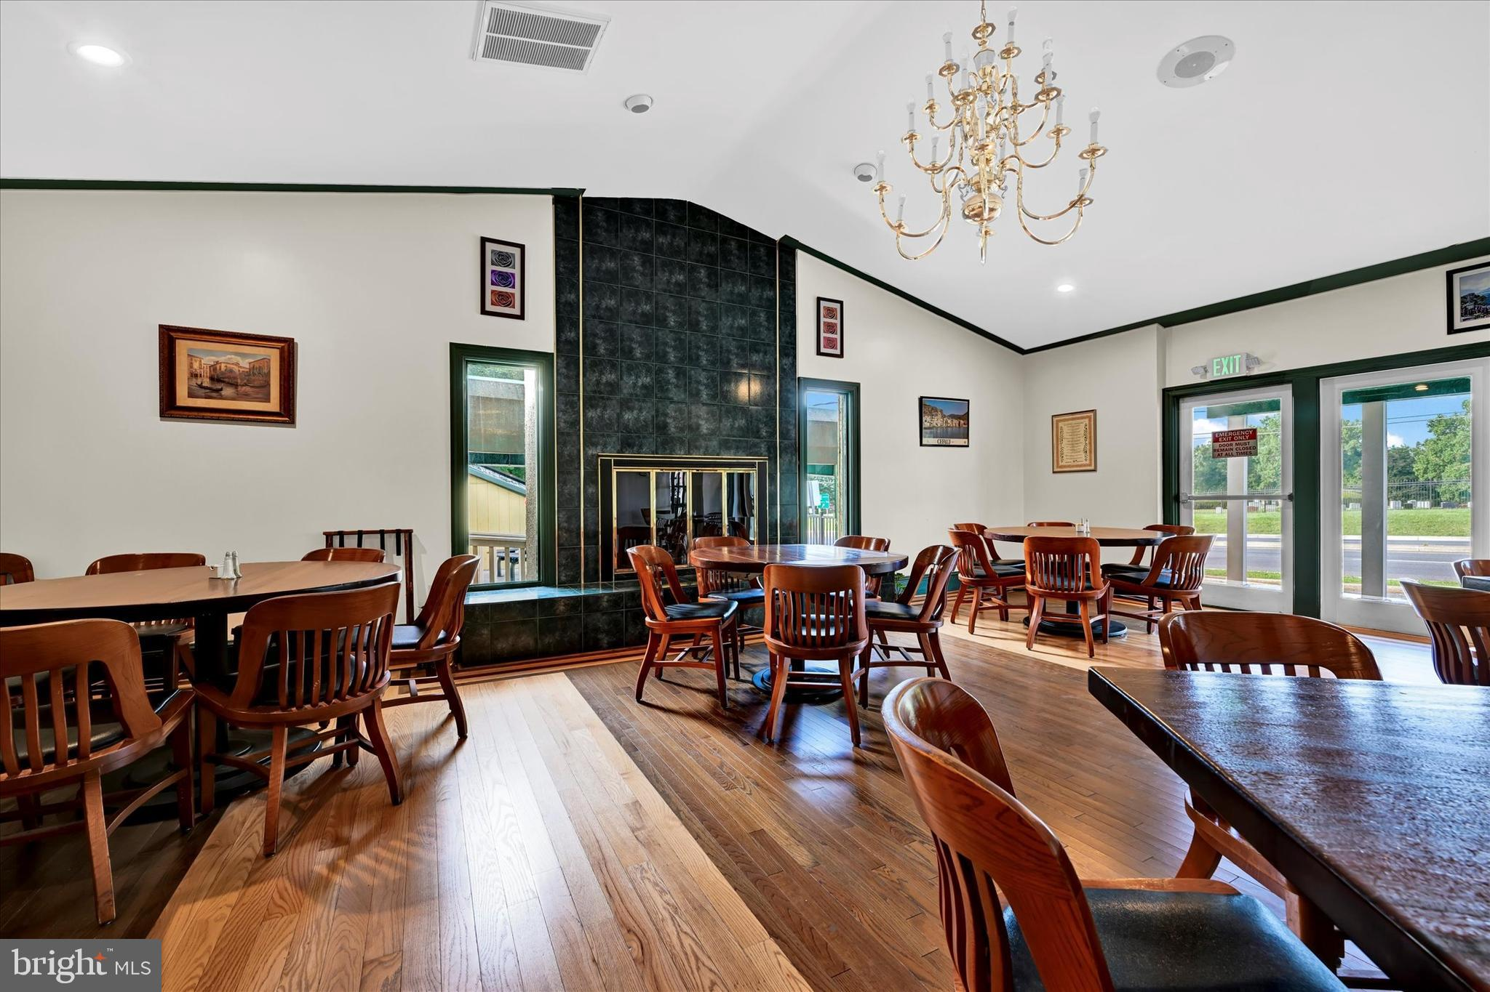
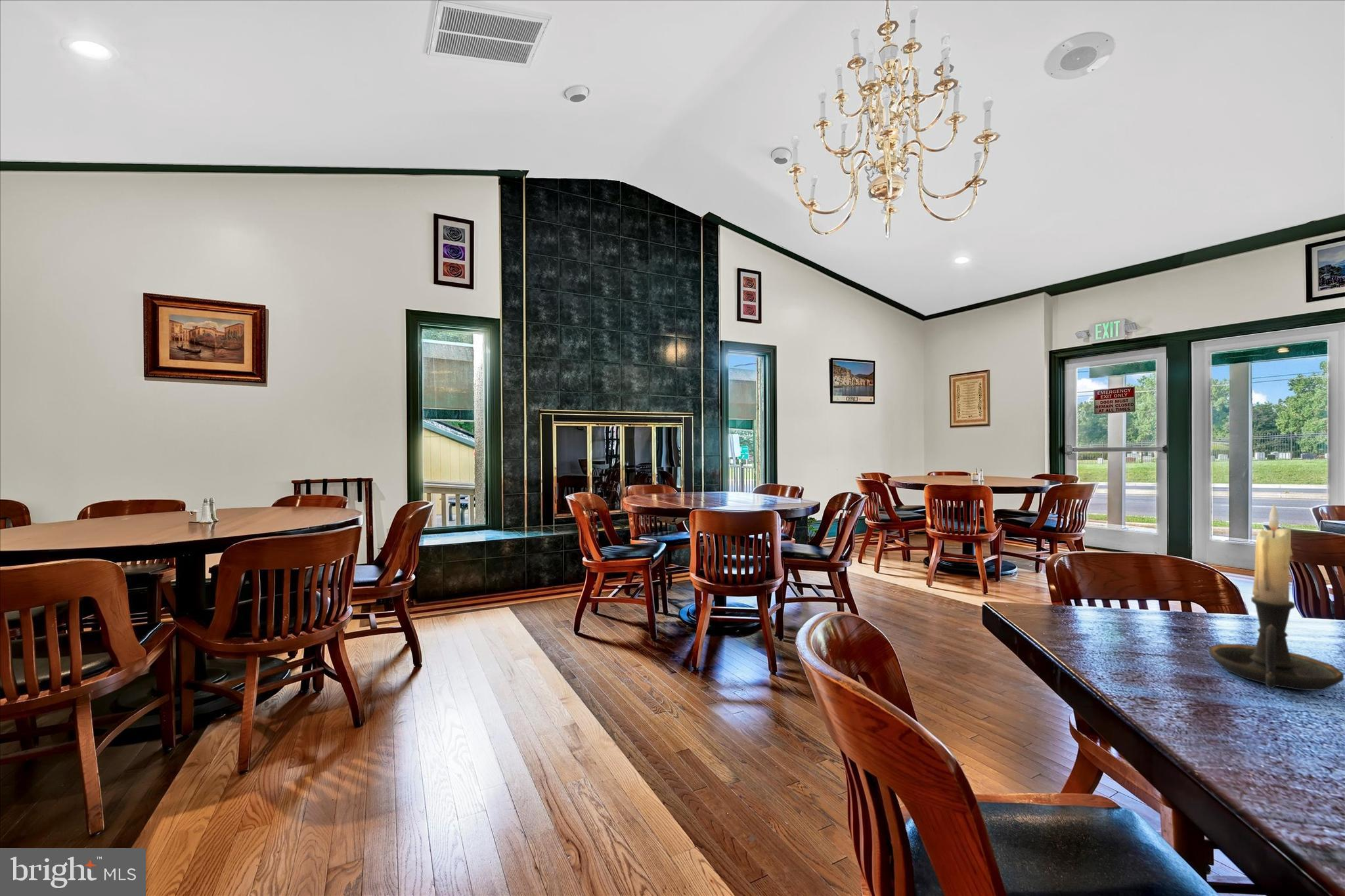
+ candle holder (1272, 591)
